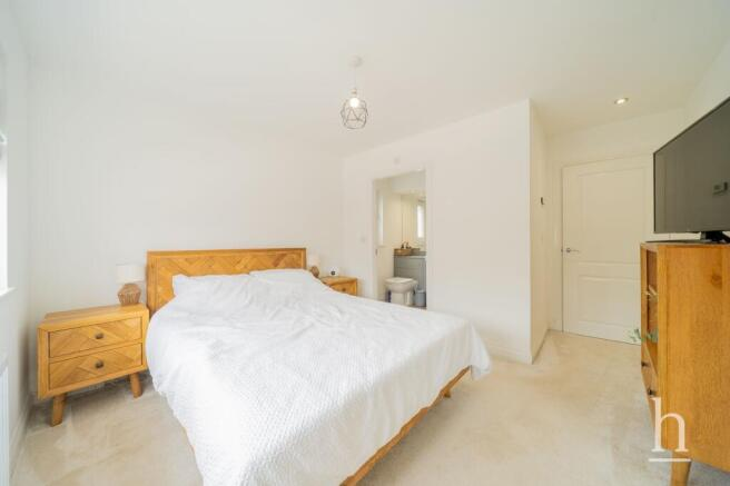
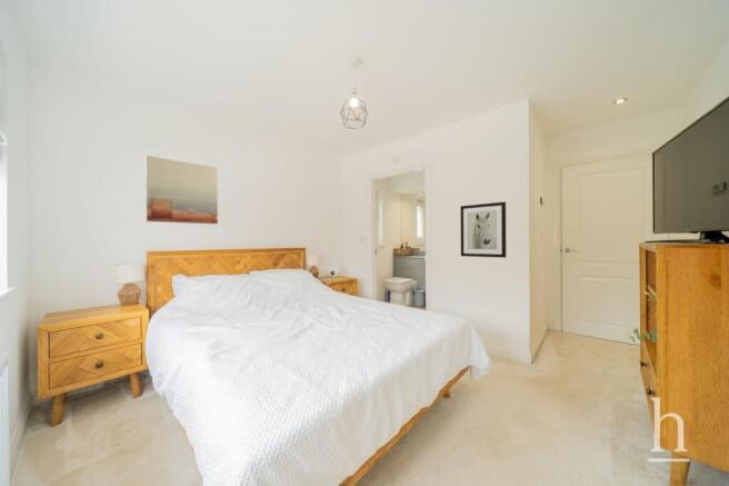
+ wall art (183, 192)
+ wall art (481, 230)
